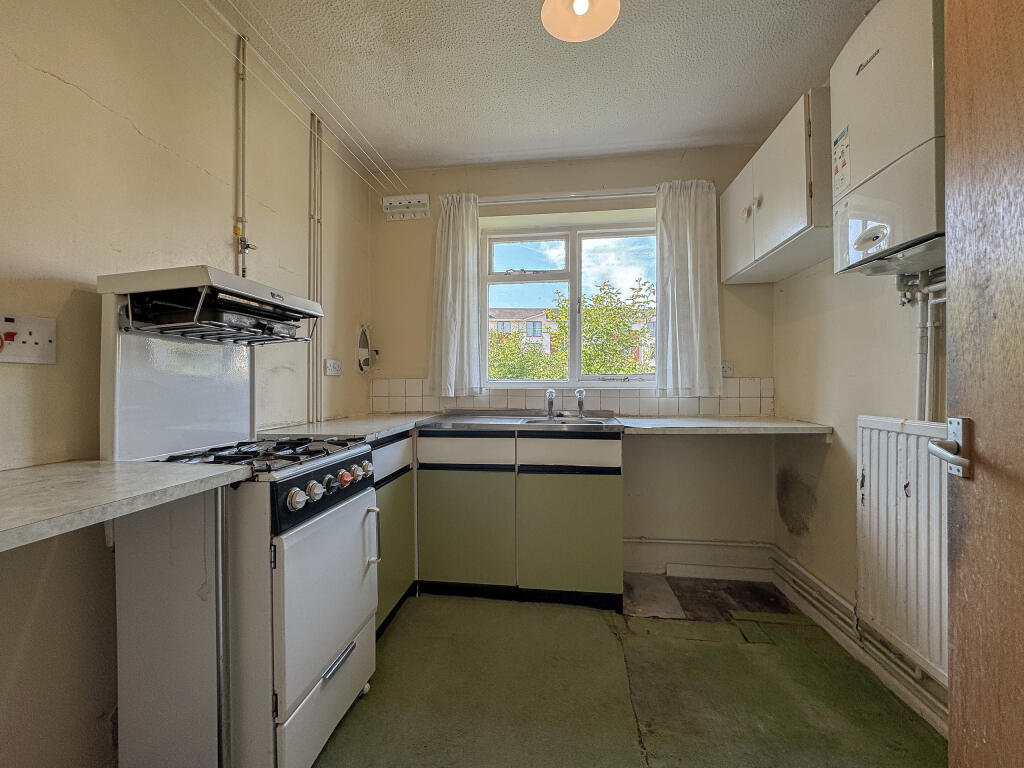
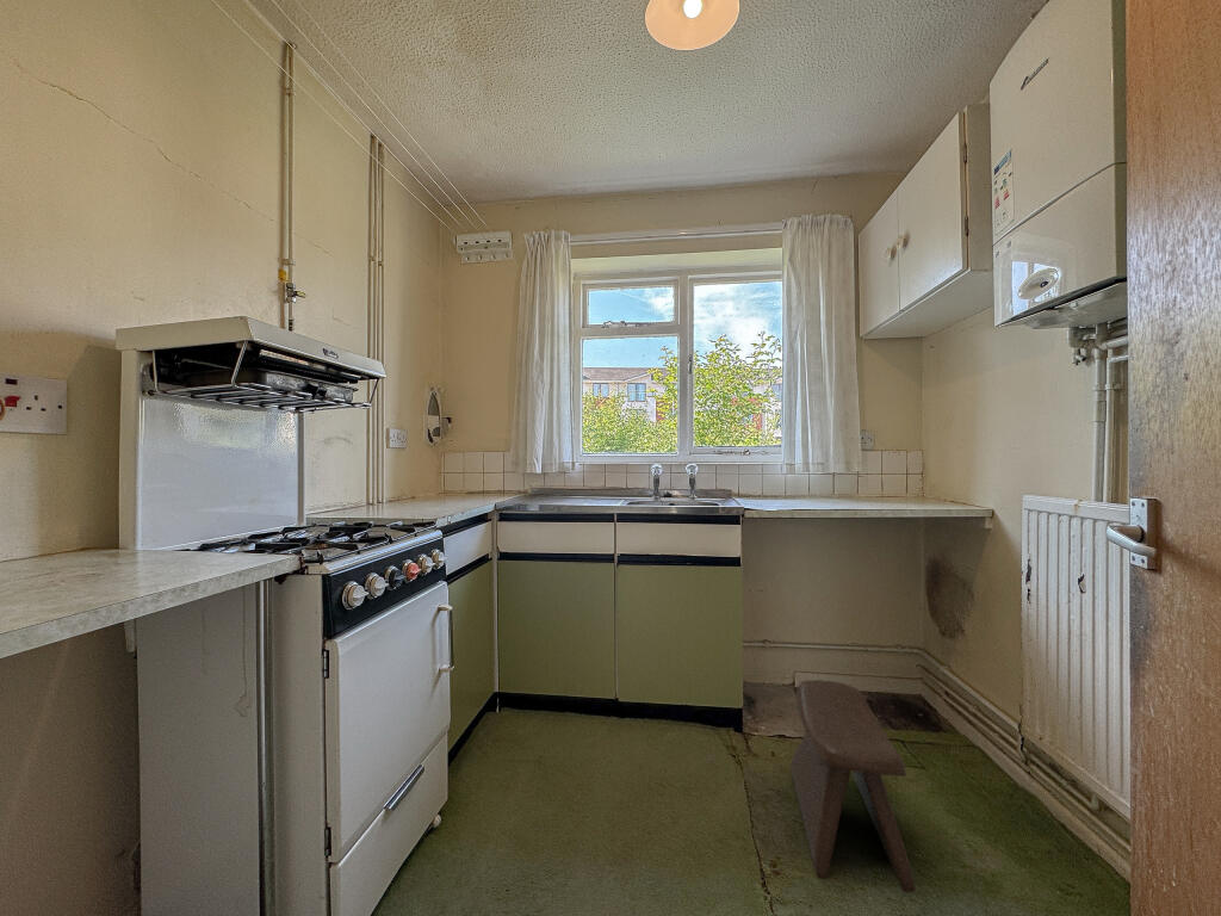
+ stool (842, 767)
